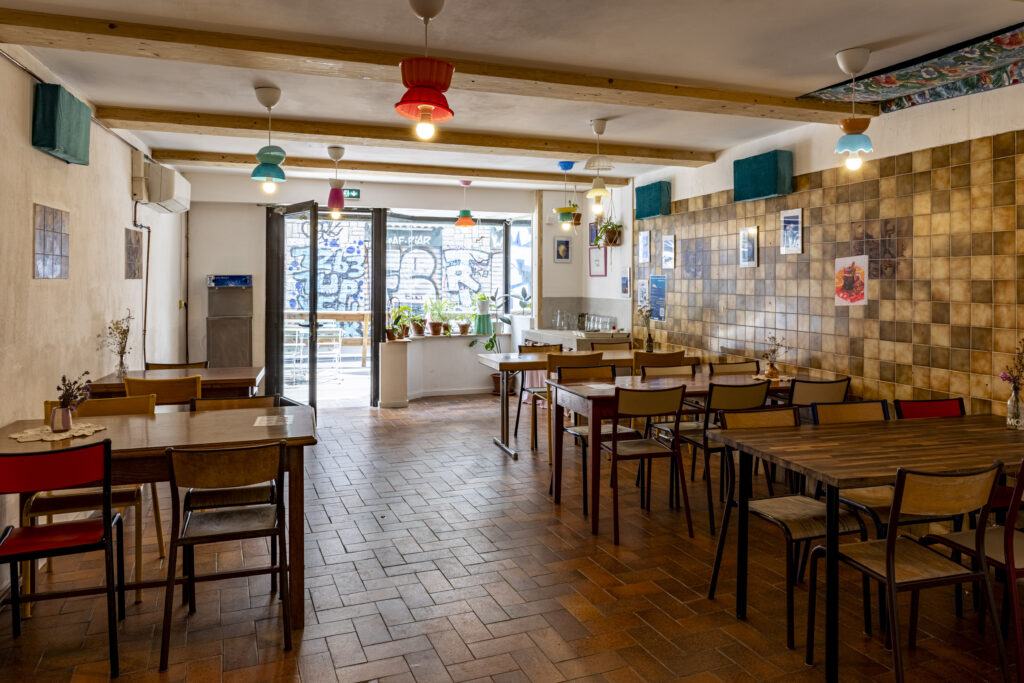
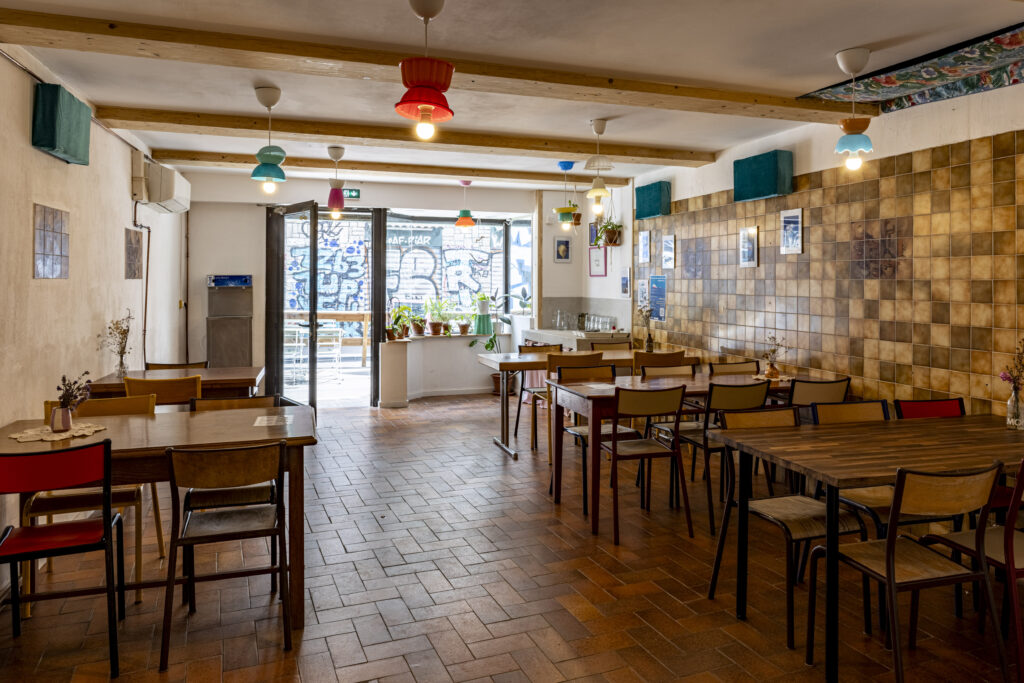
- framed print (851, 281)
